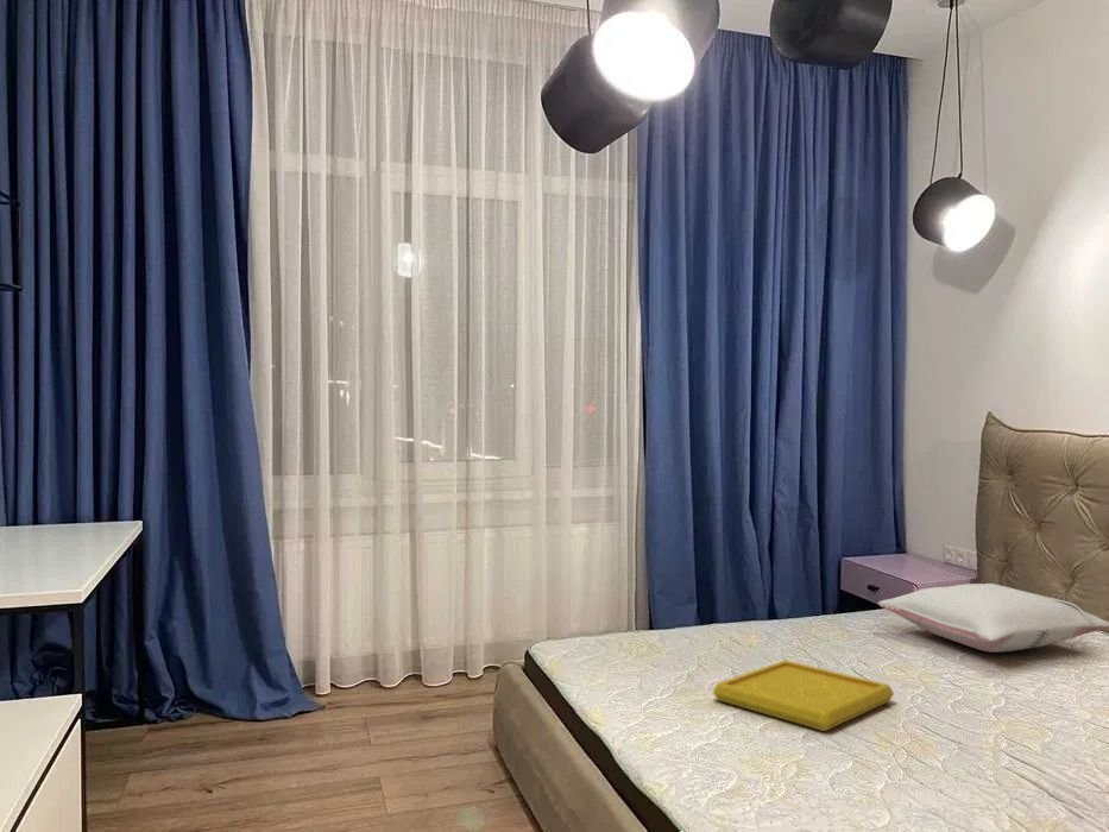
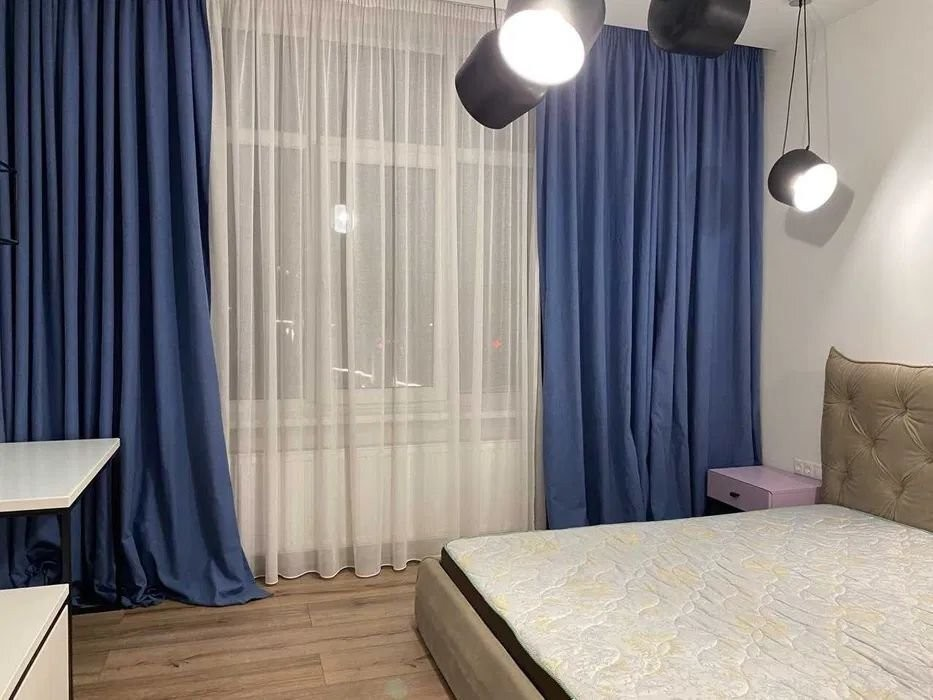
- serving tray (802, 692)
- pillow (988, 616)
